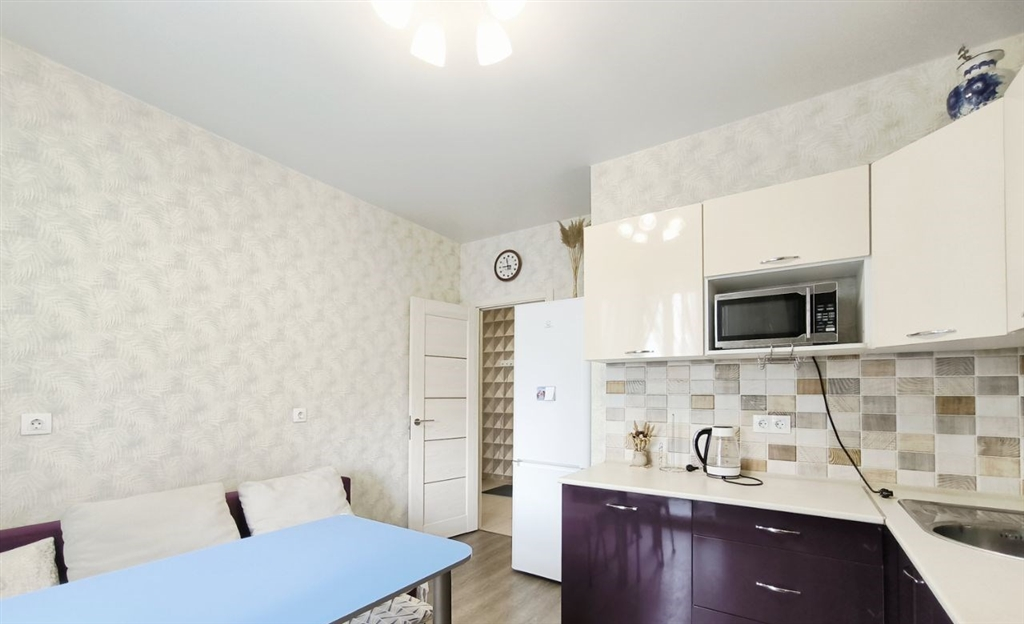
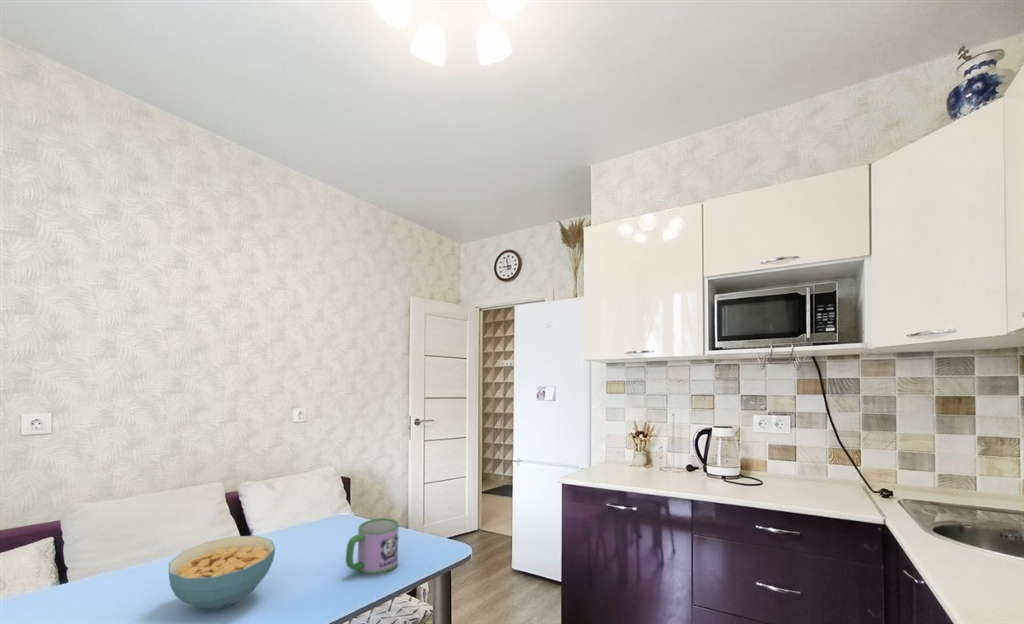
+ cereal bowl (223, 578)
+ mug (371, 547)
